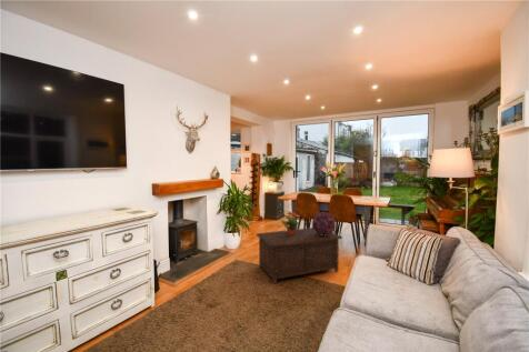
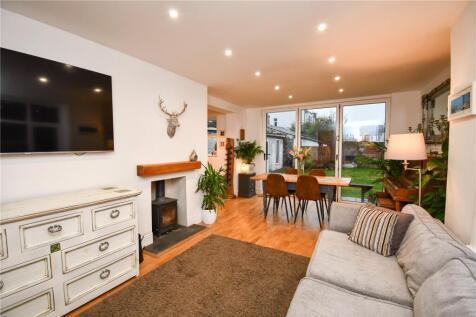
- decorative sphere (323, 223)
- potted plant (291, 222)
- cabinet (298, 252)
